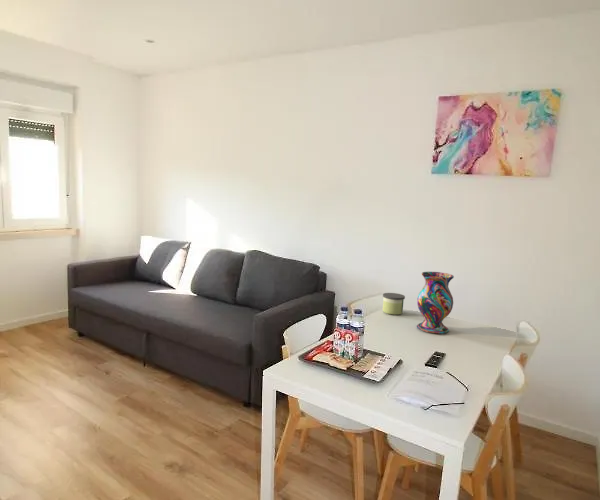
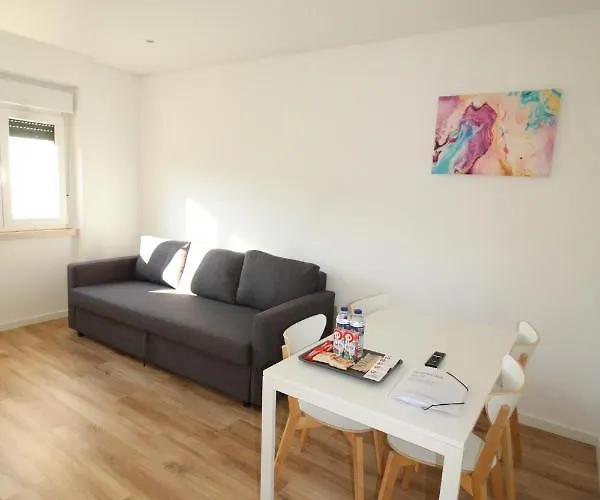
- vase (435, 301)
- candle (393, 303)
